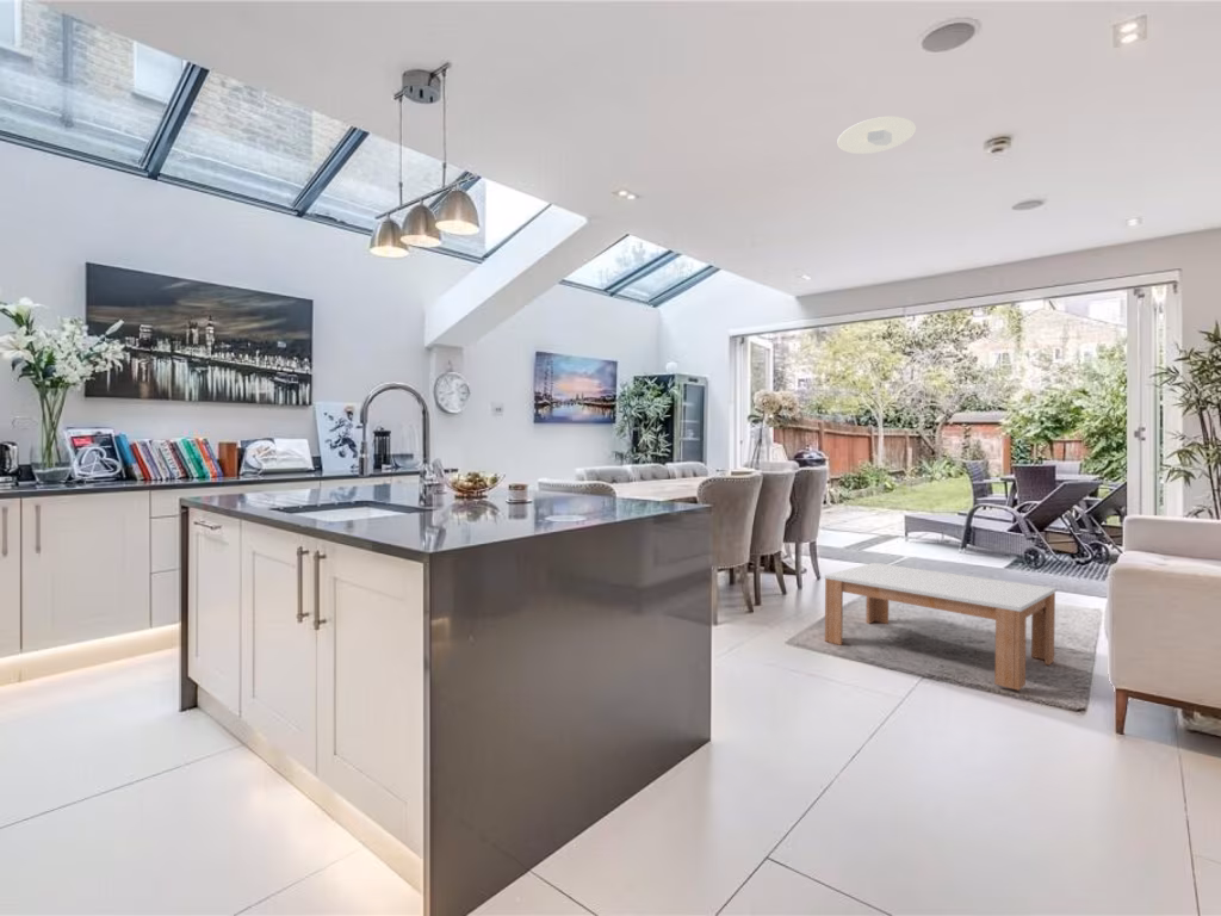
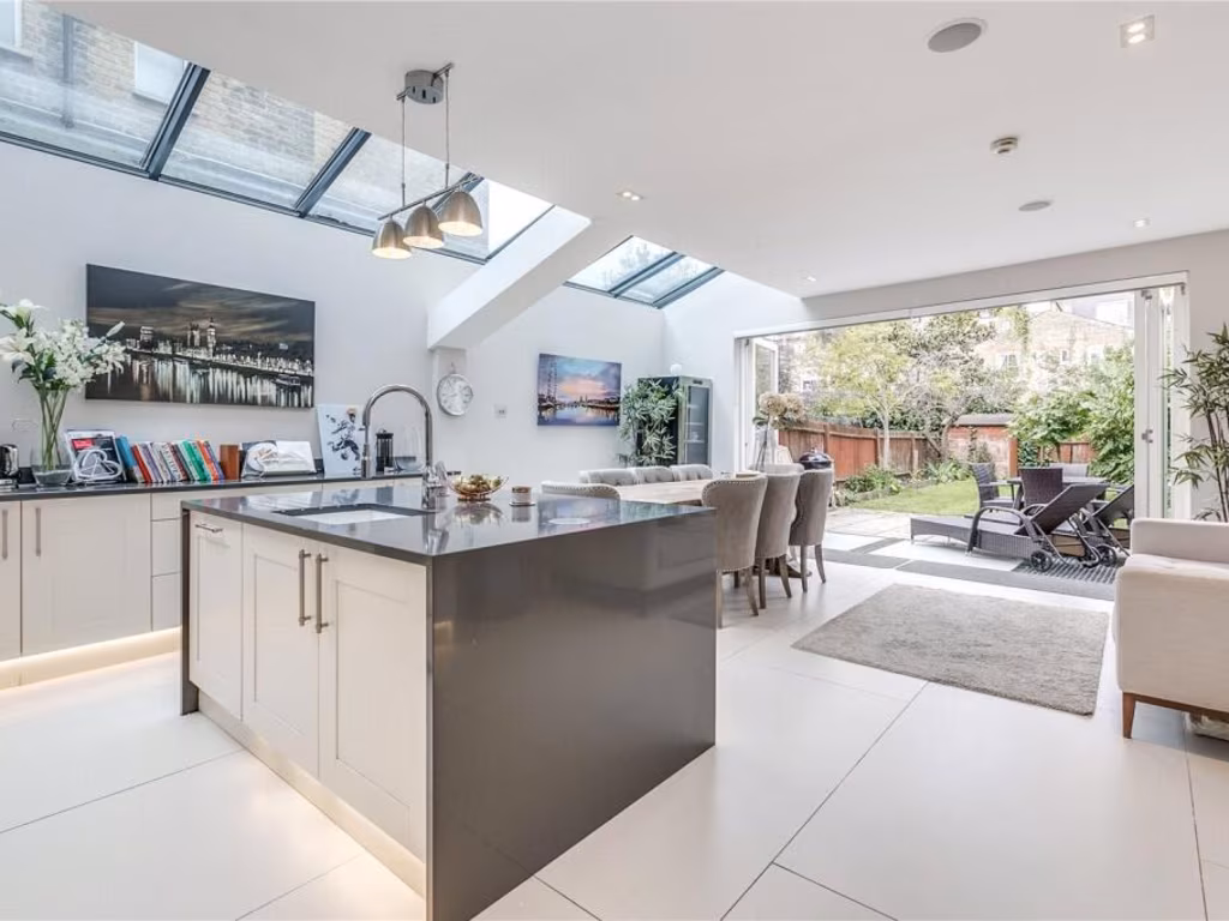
- recessed light (875, 132)
- coffee table (935, 608)
